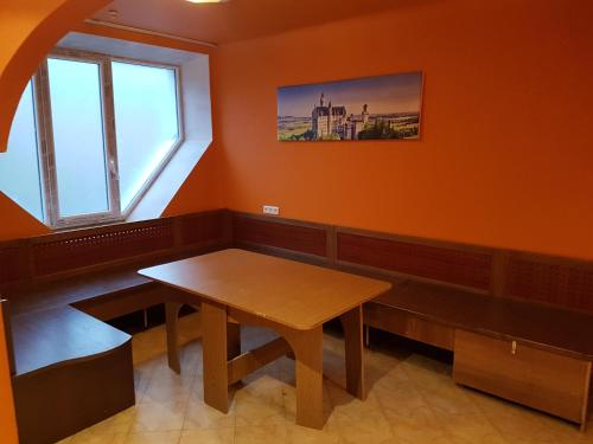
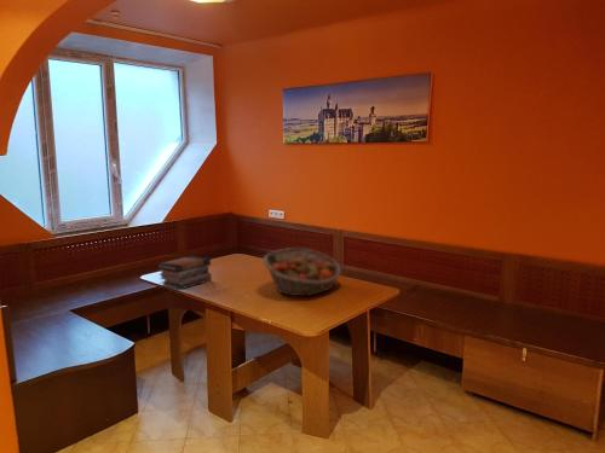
+ book stack (185, 272)
+ fruit basket (302, 271)
